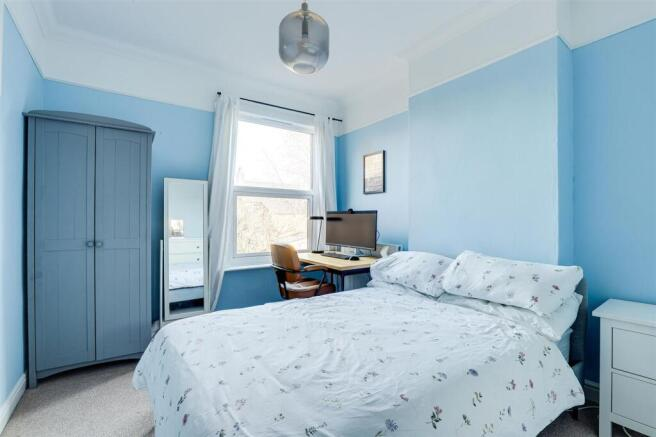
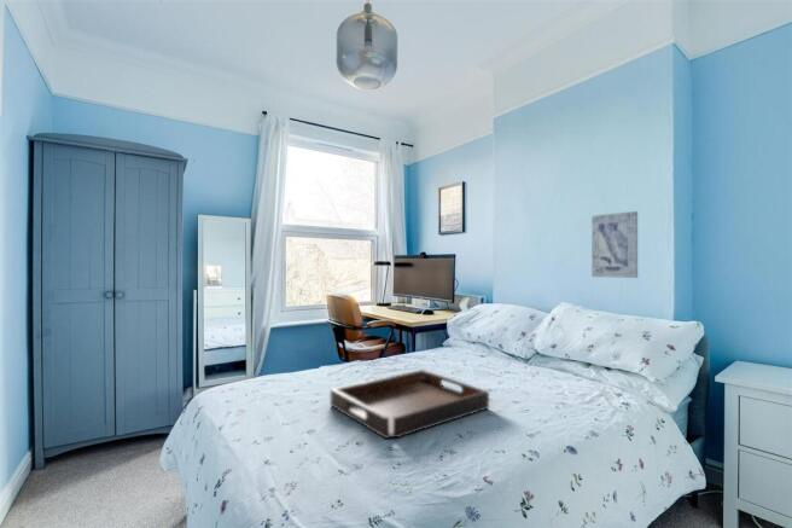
+ serving tray (408, 398)
+ wall art (613, 245)
